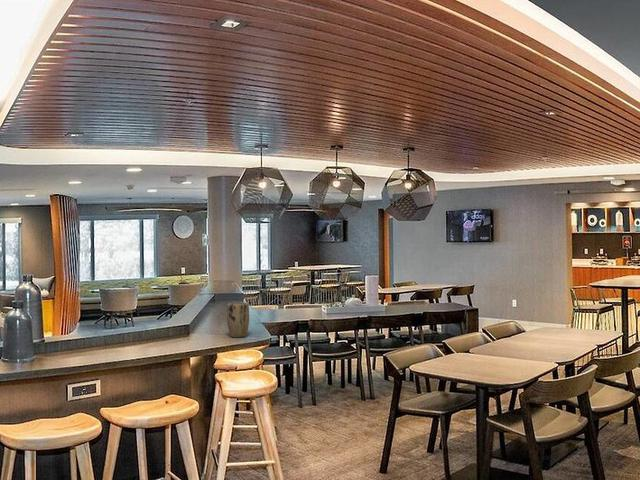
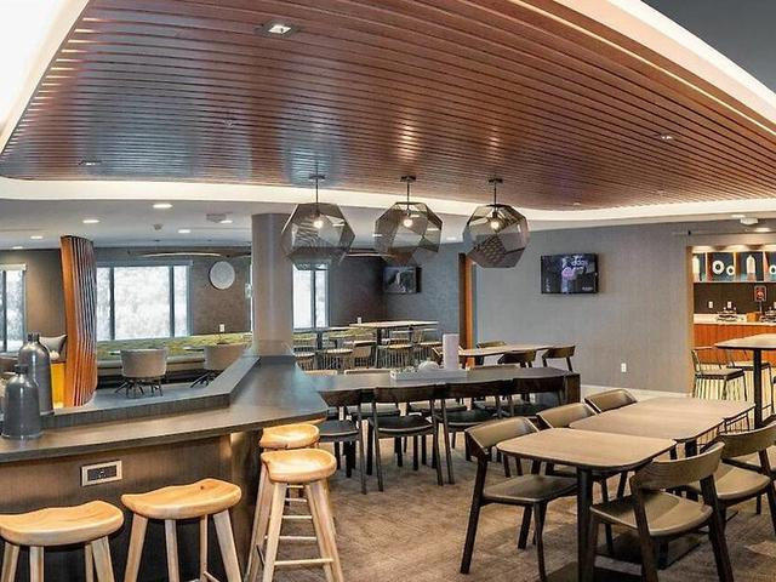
- plant pot (238, 319)
